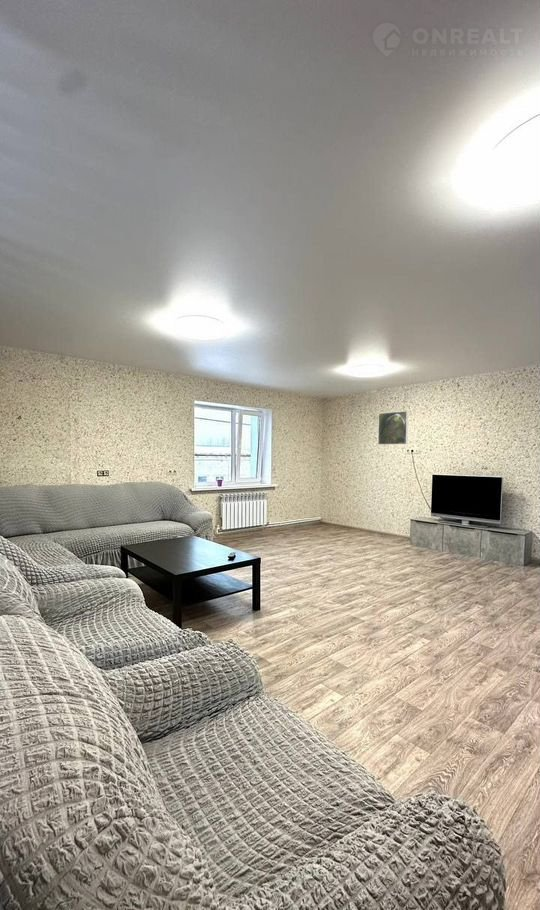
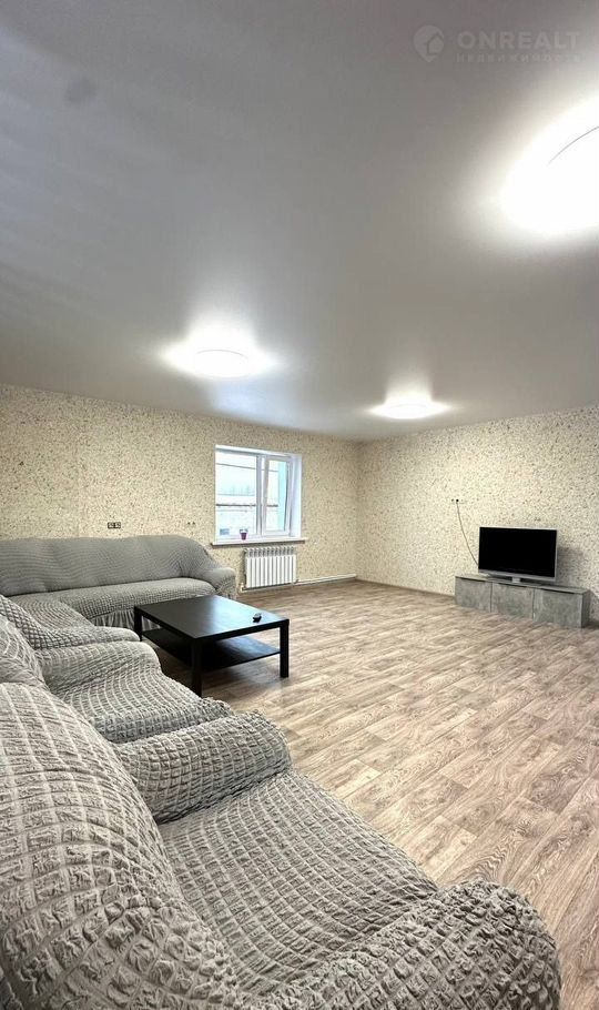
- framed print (392, 428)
